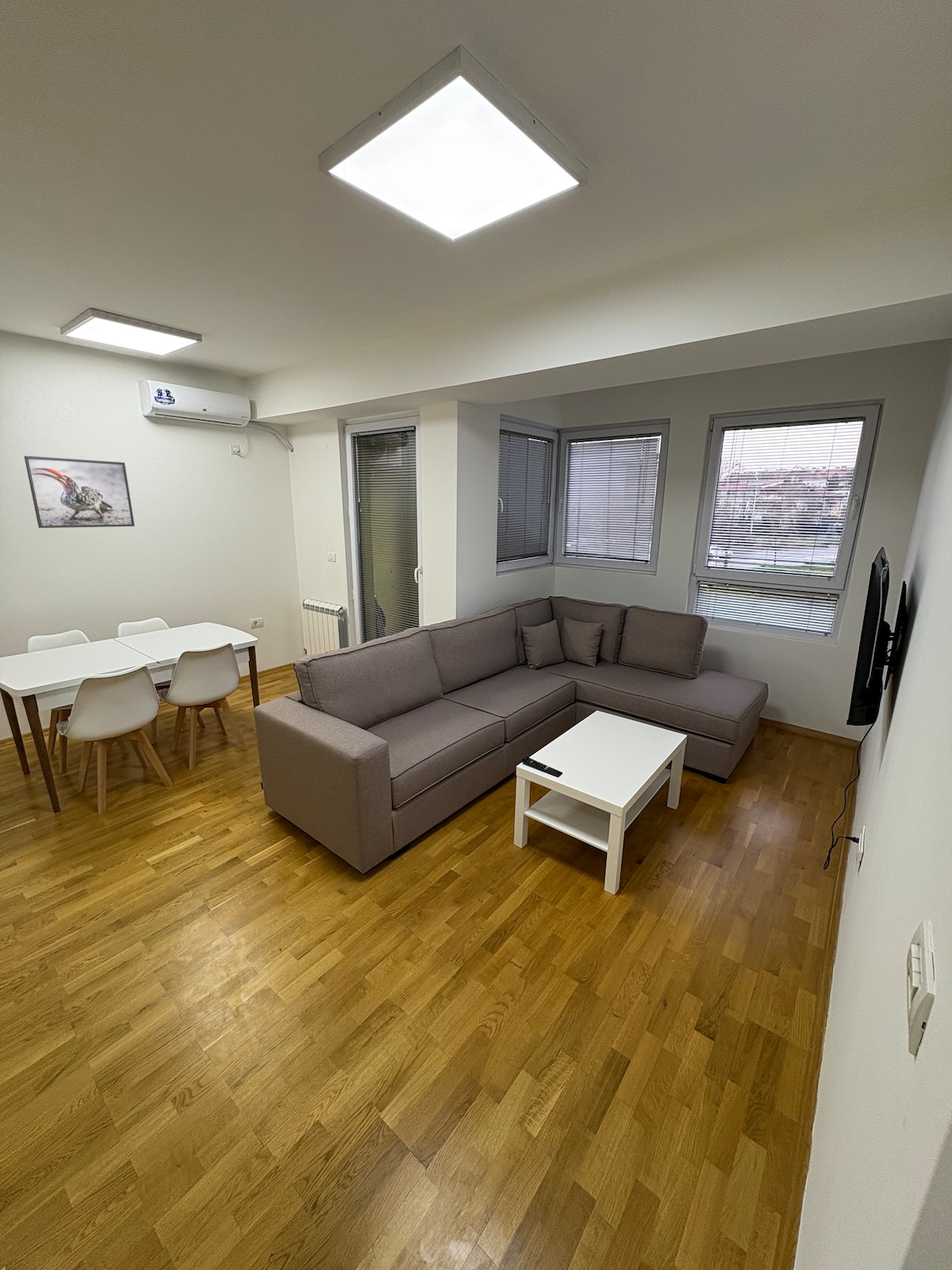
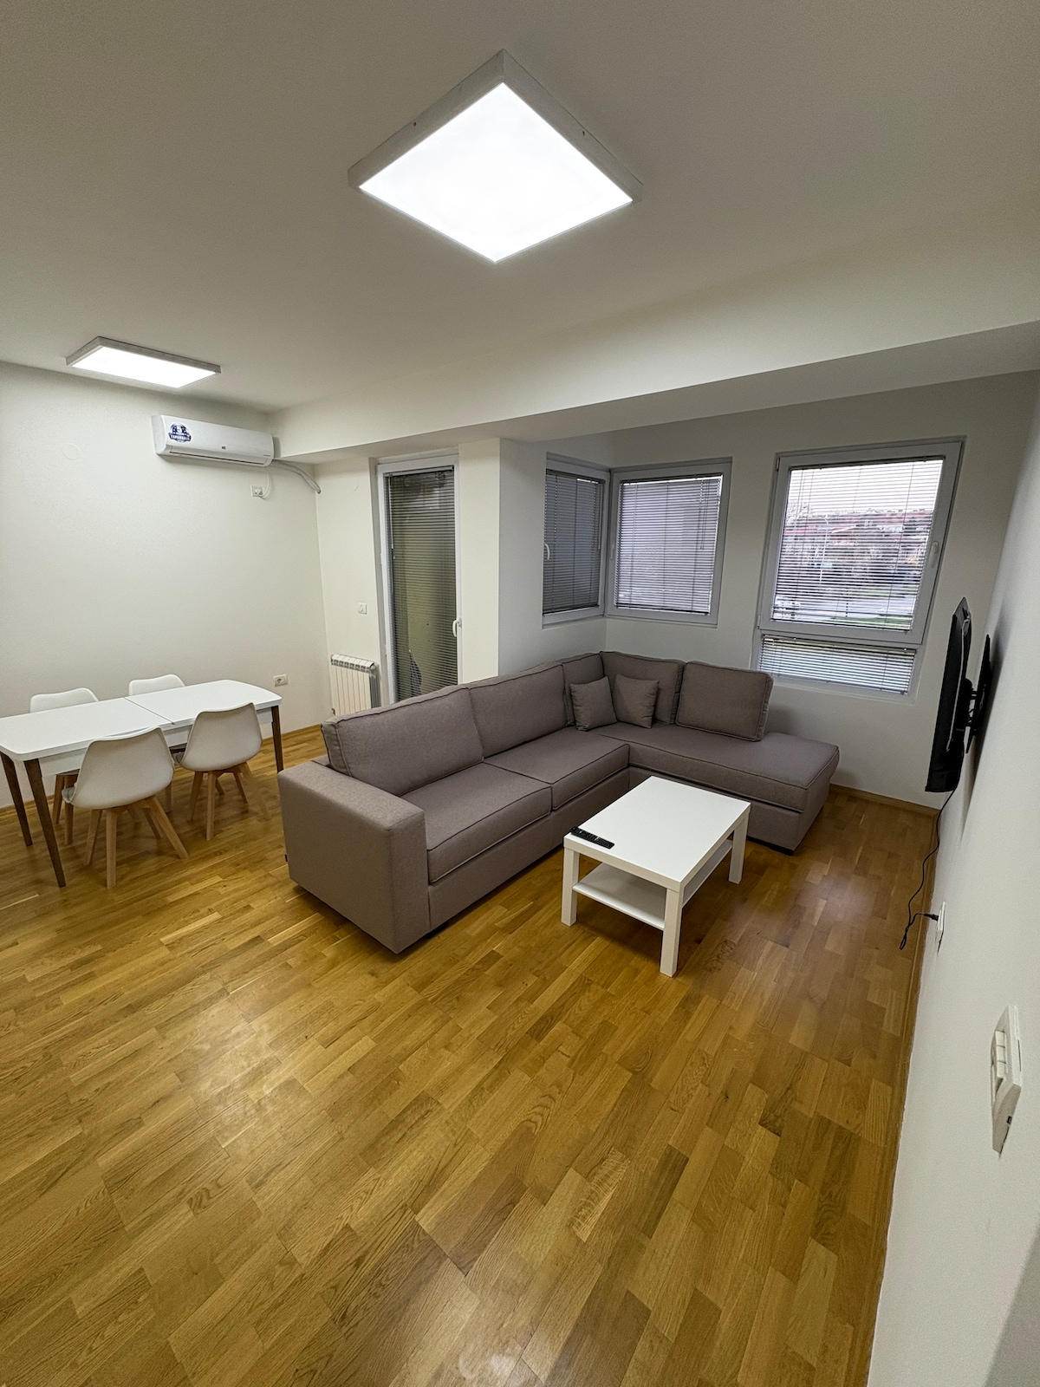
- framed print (83, 494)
